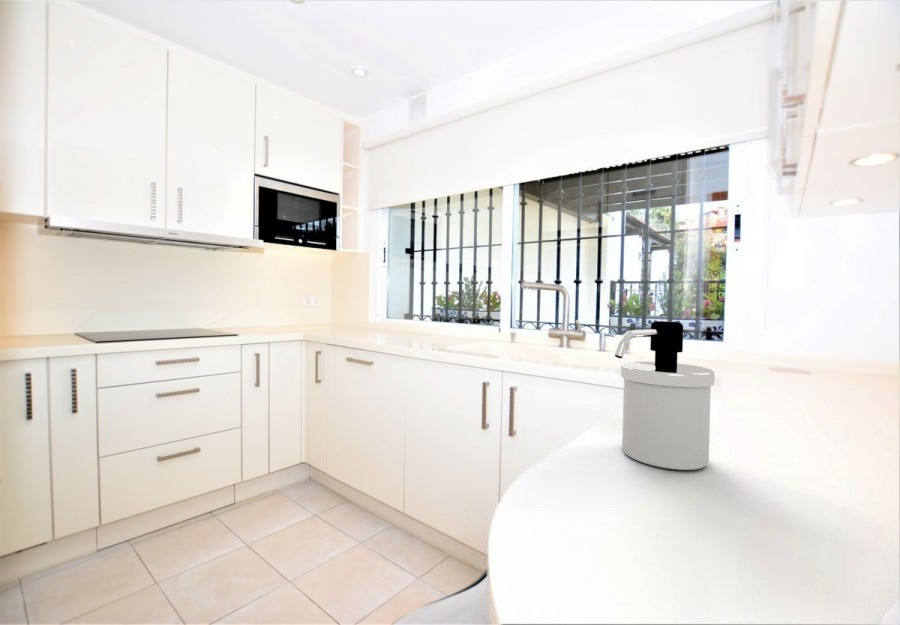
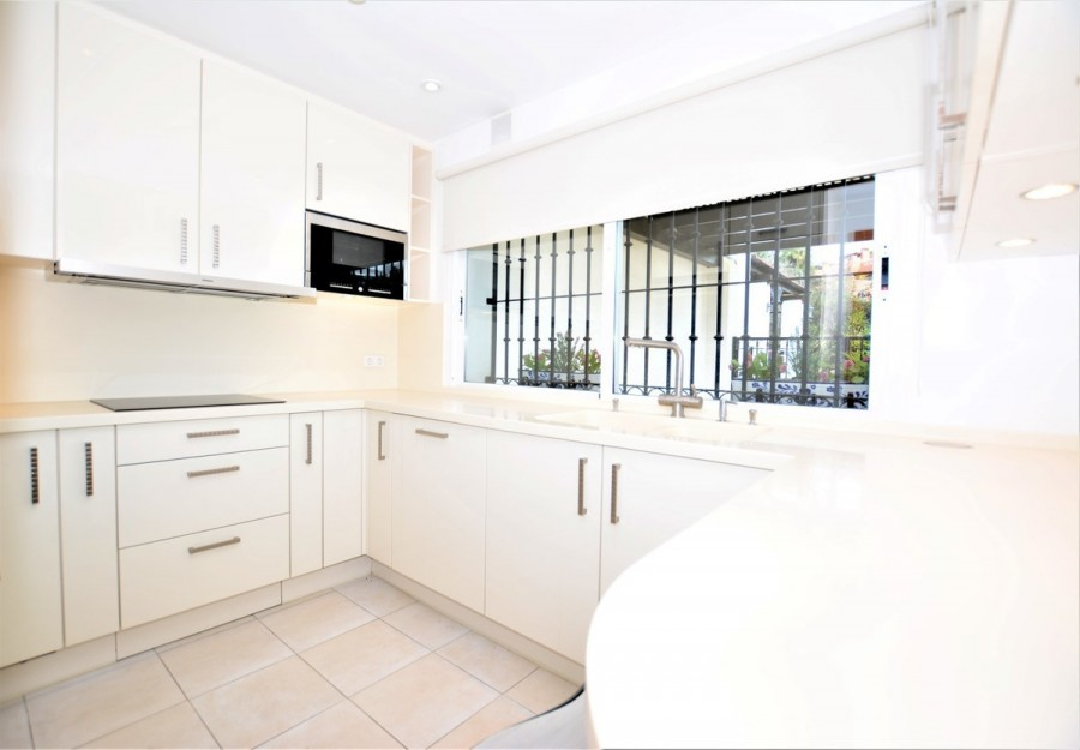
- soap dispenser (653, 391)
